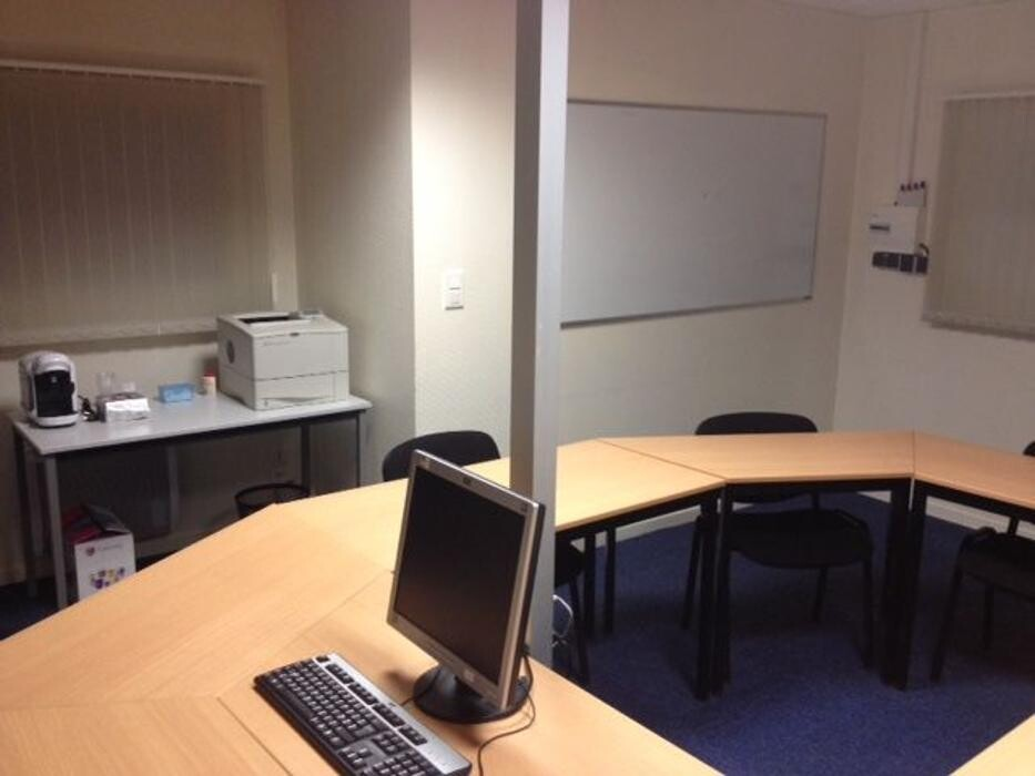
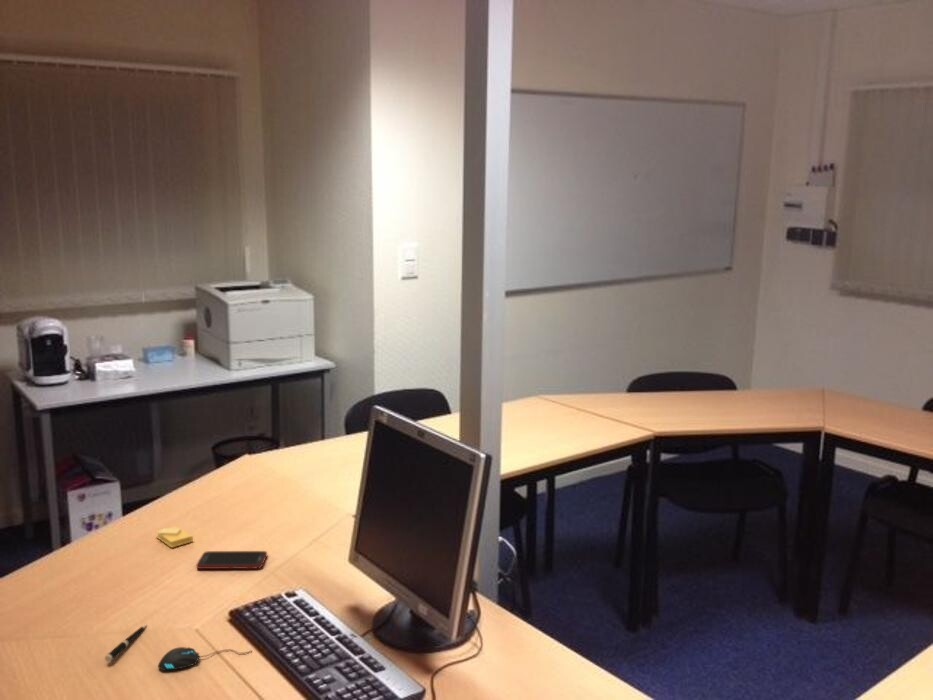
+ cell phone (232, 560)
+ sticky notes (174, 534)
+ pen (128, 639)
+ mouse (205, 655)
